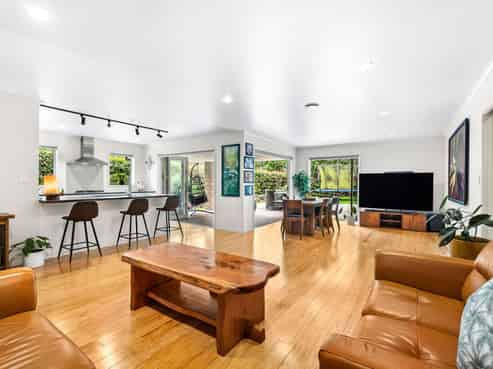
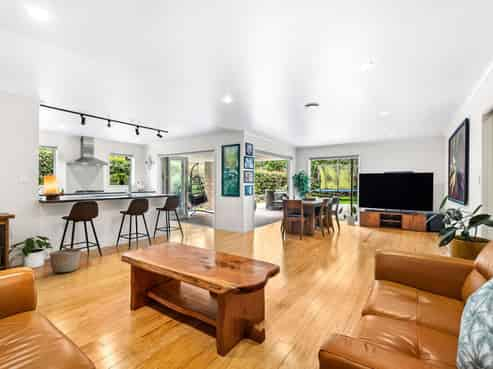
+ basket (65, 259)
